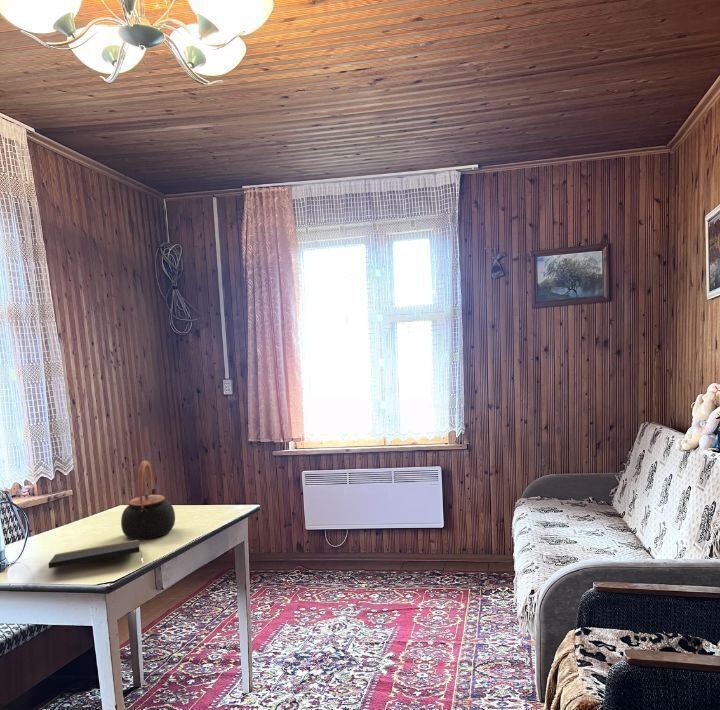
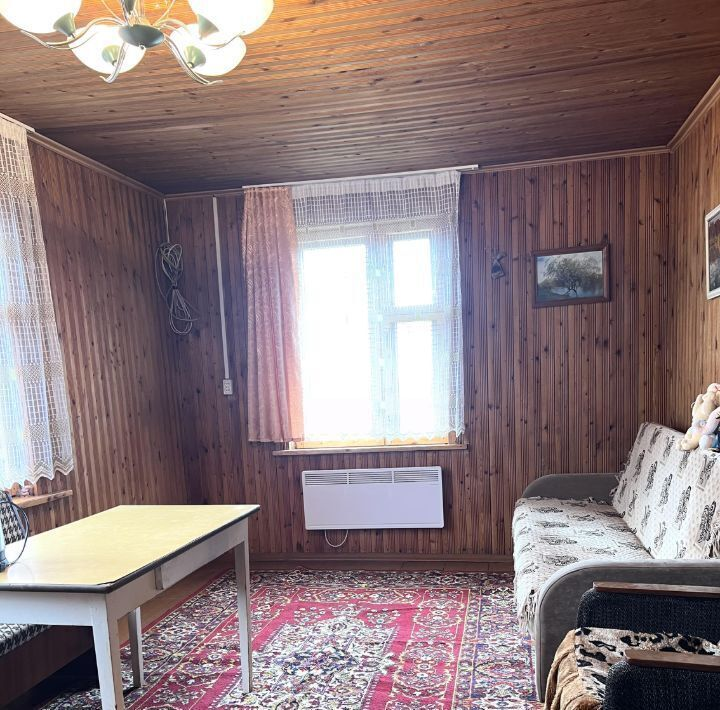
- notepad (96, 553)
- teapot (147, 496)
